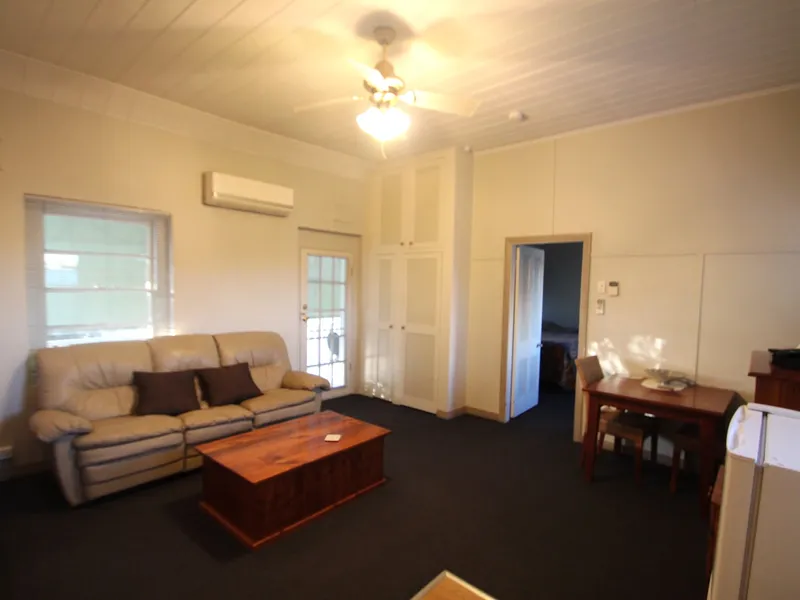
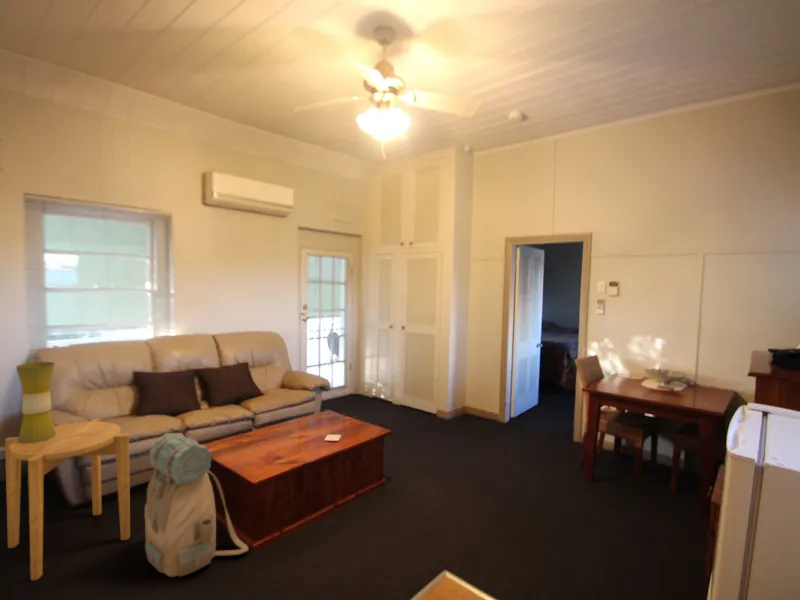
+ side table (92, 489)
+ table lamp (36, 401)
+ backpack (190, 493)
